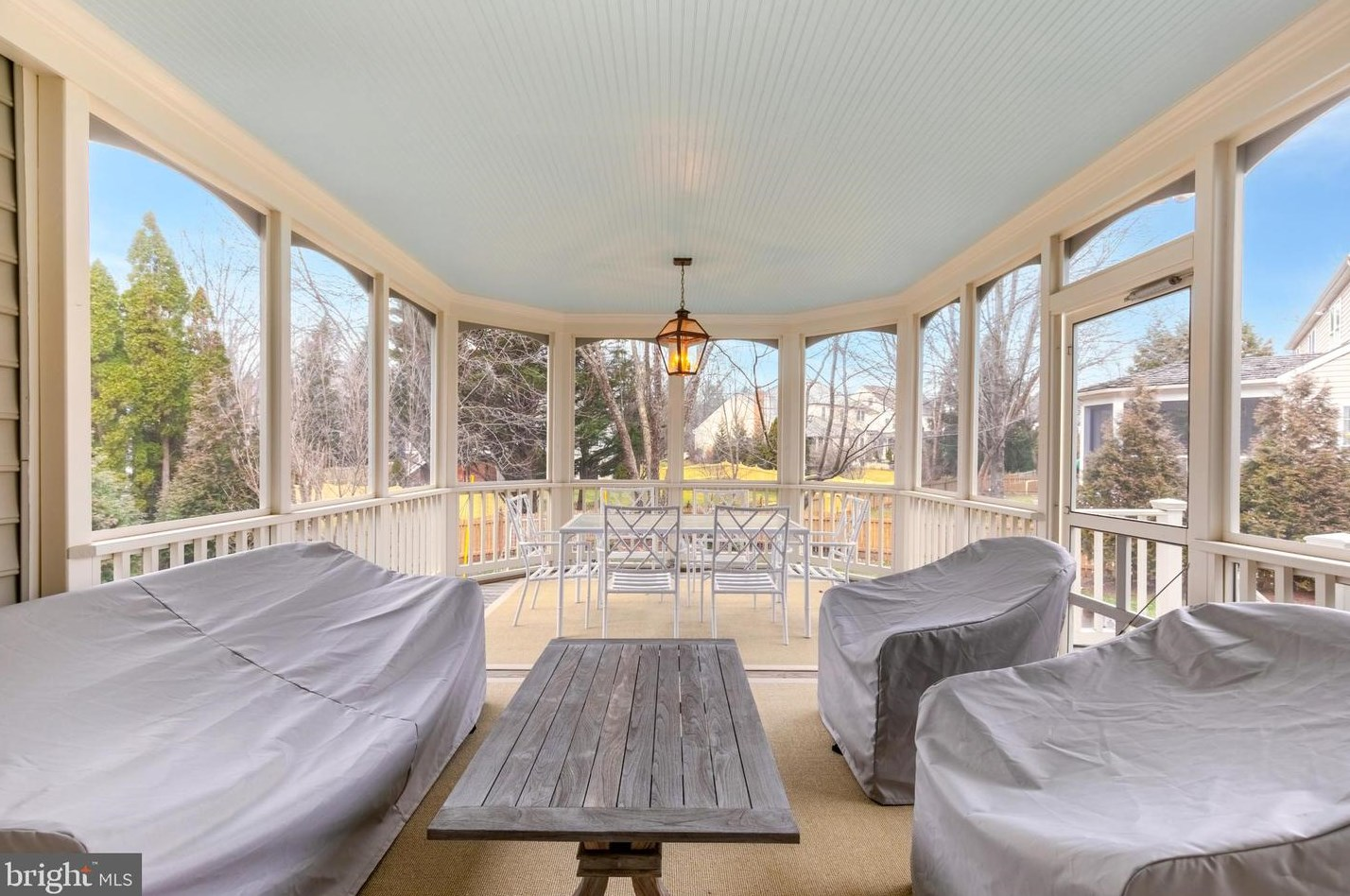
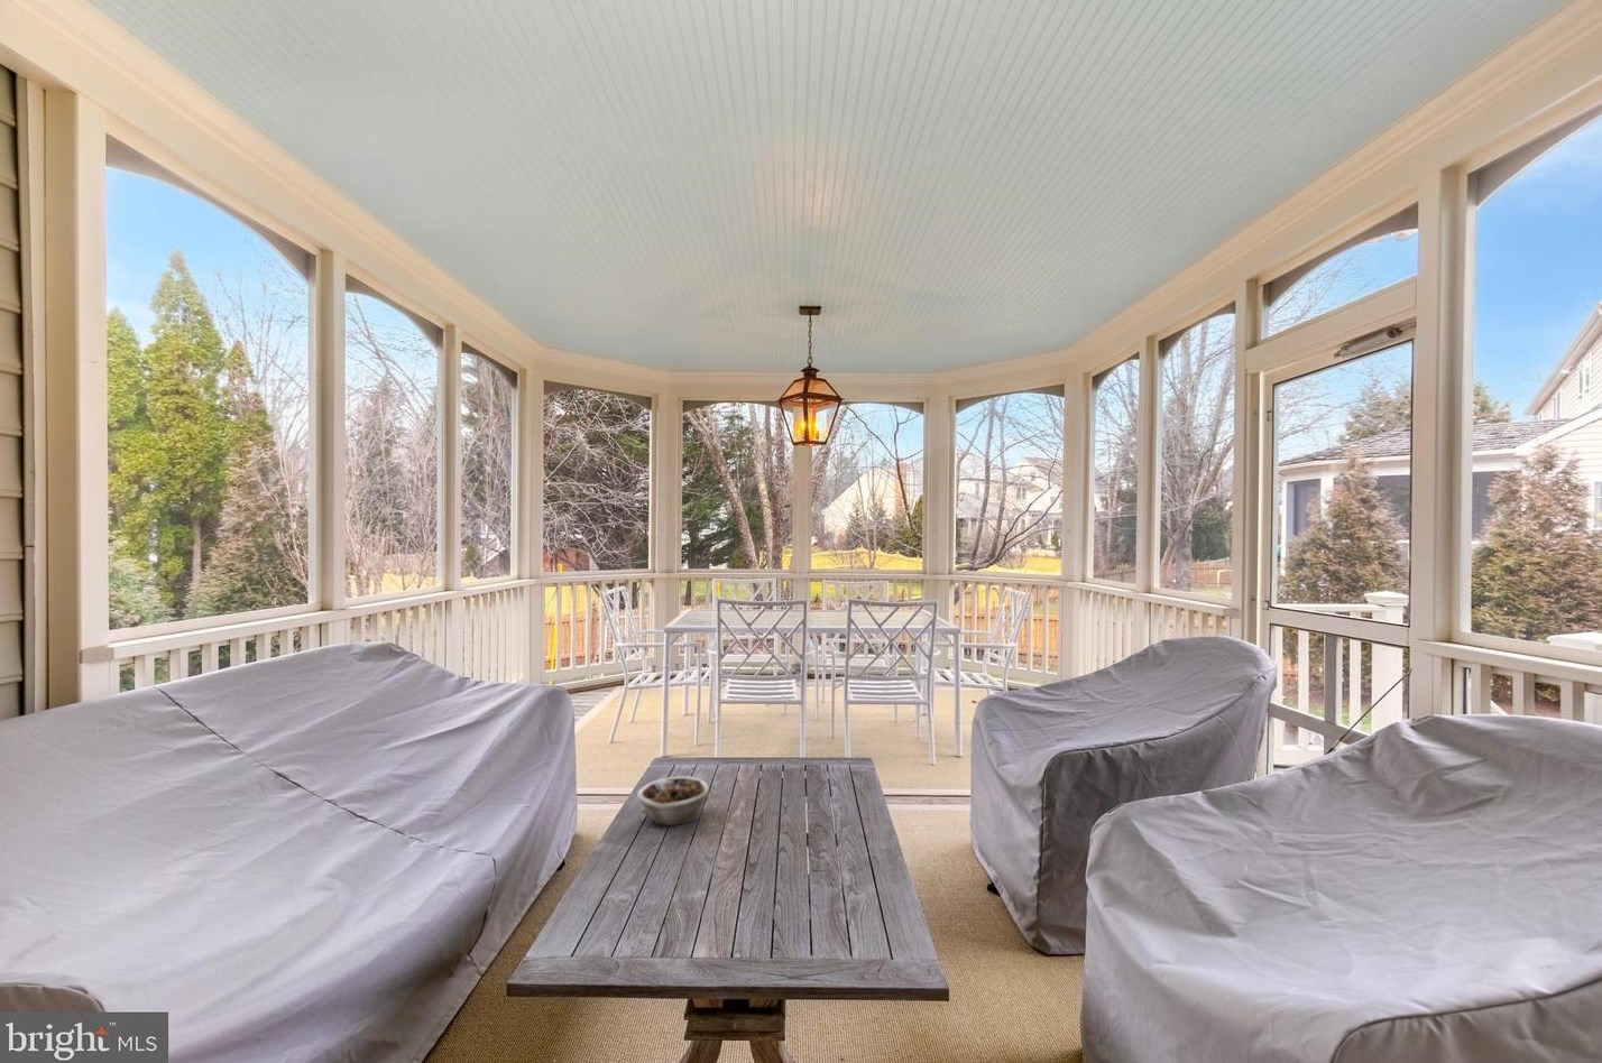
+ succulent planter (673, 797)
